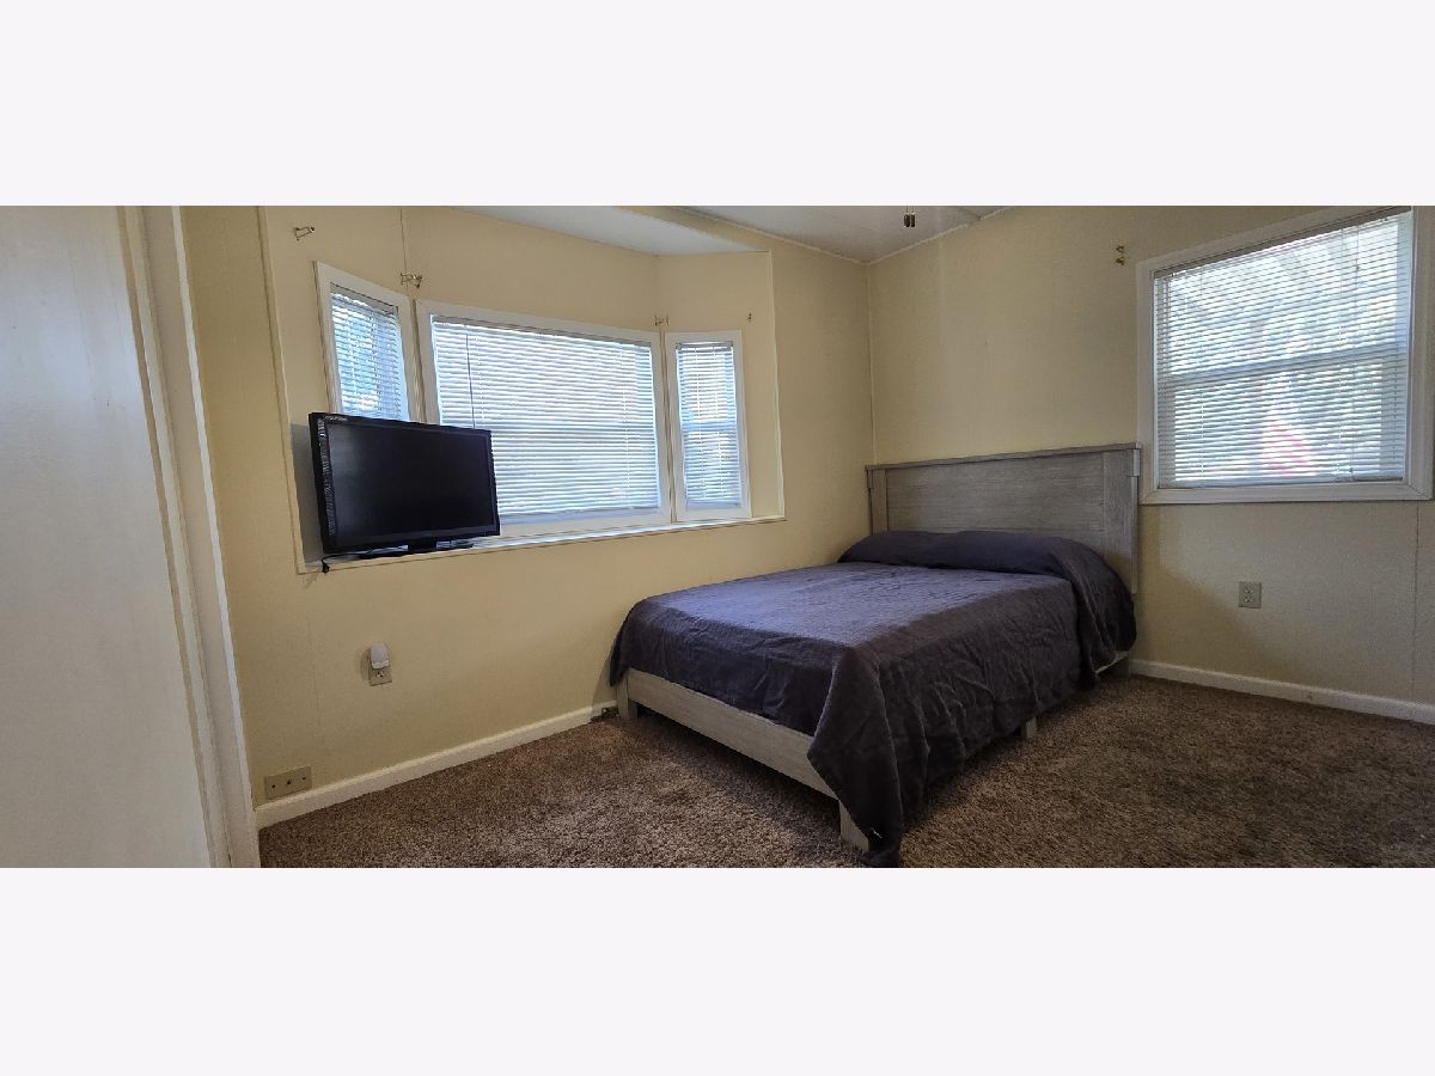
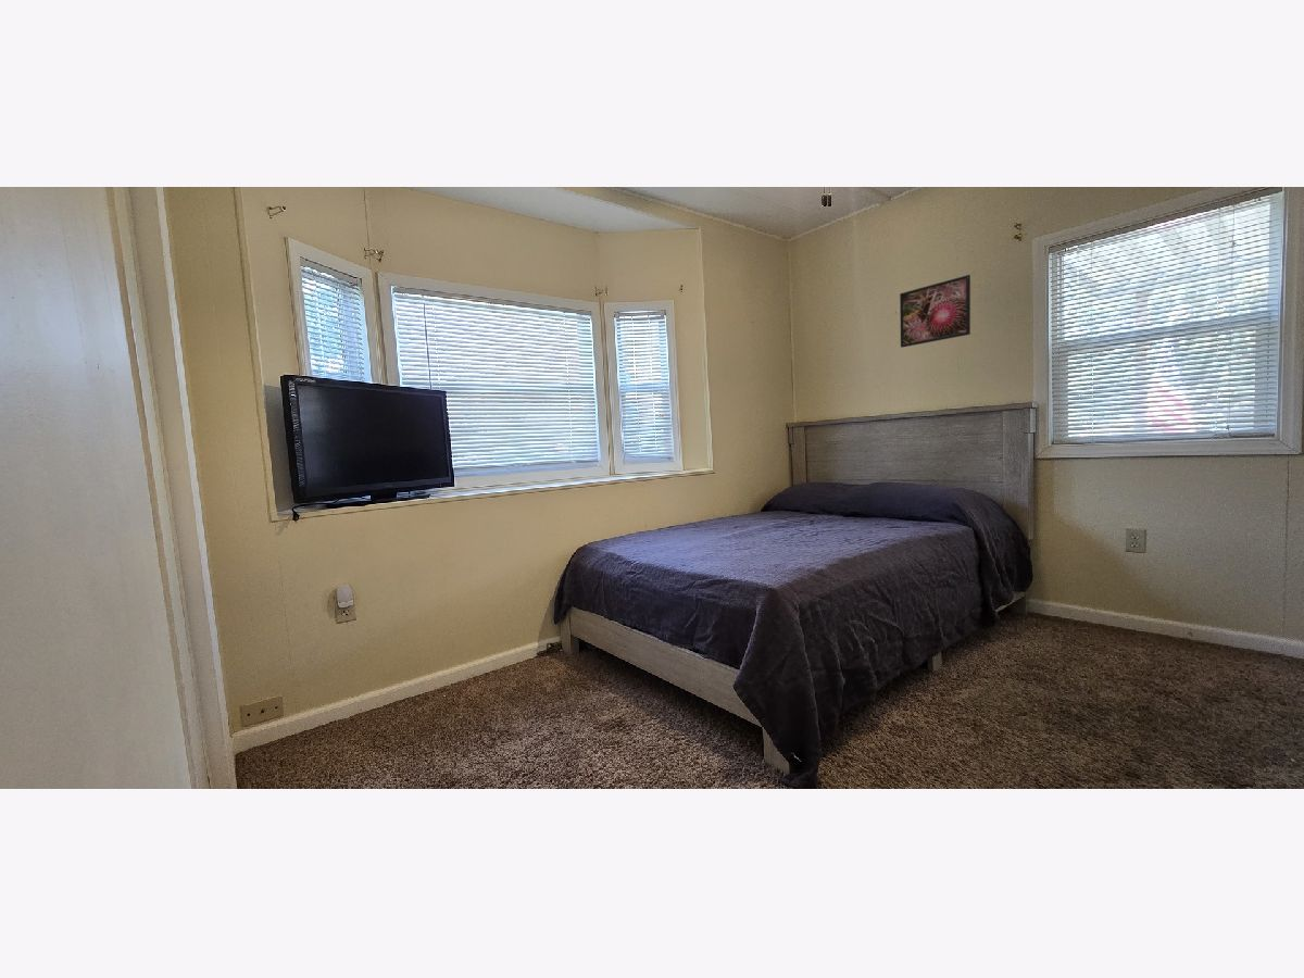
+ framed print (933, 313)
